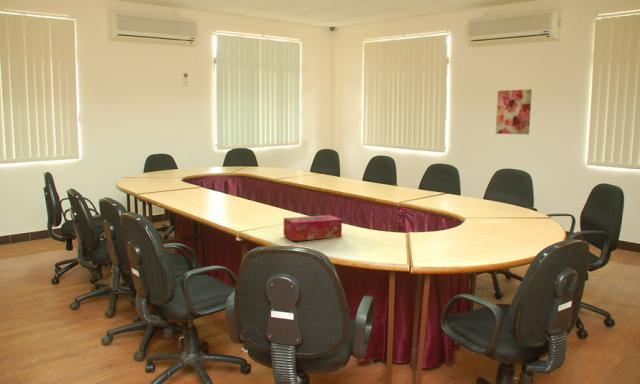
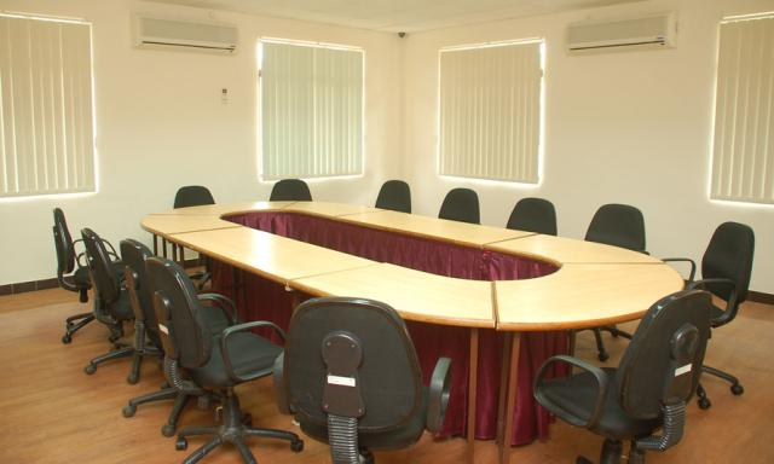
- tissue box (312, 227)
- wall art (513, 112)
